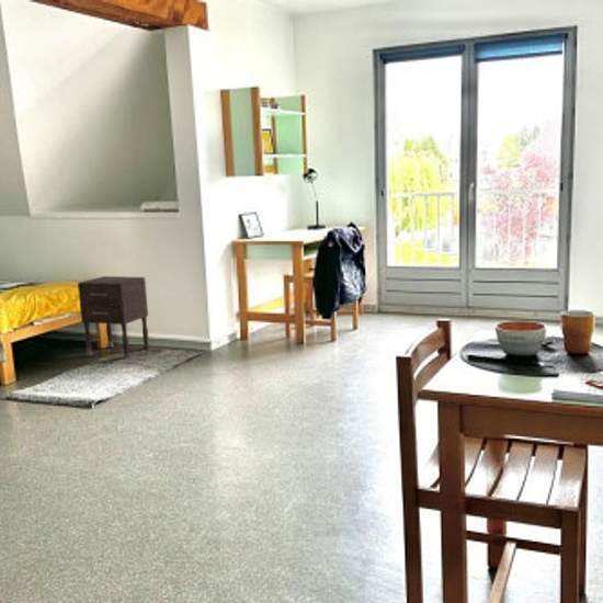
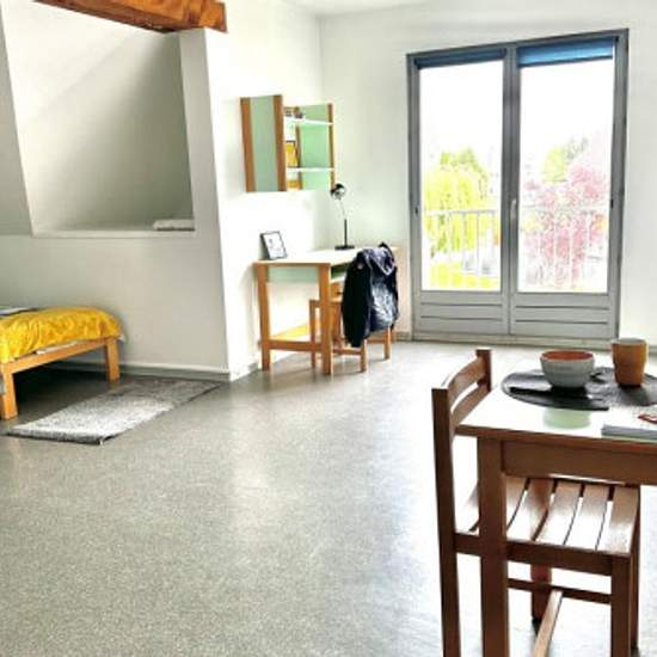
- nightstand (114, 316)
